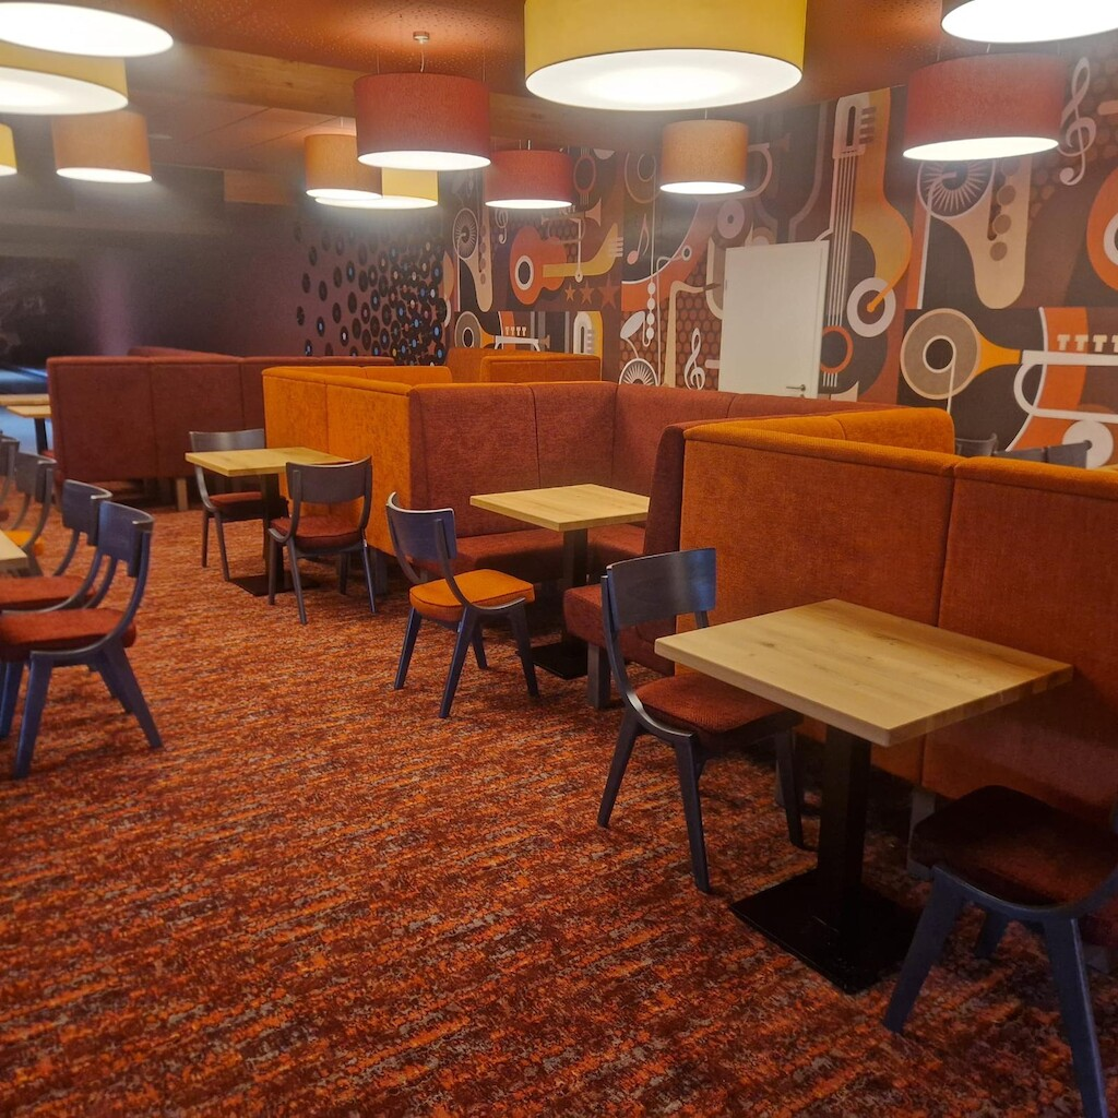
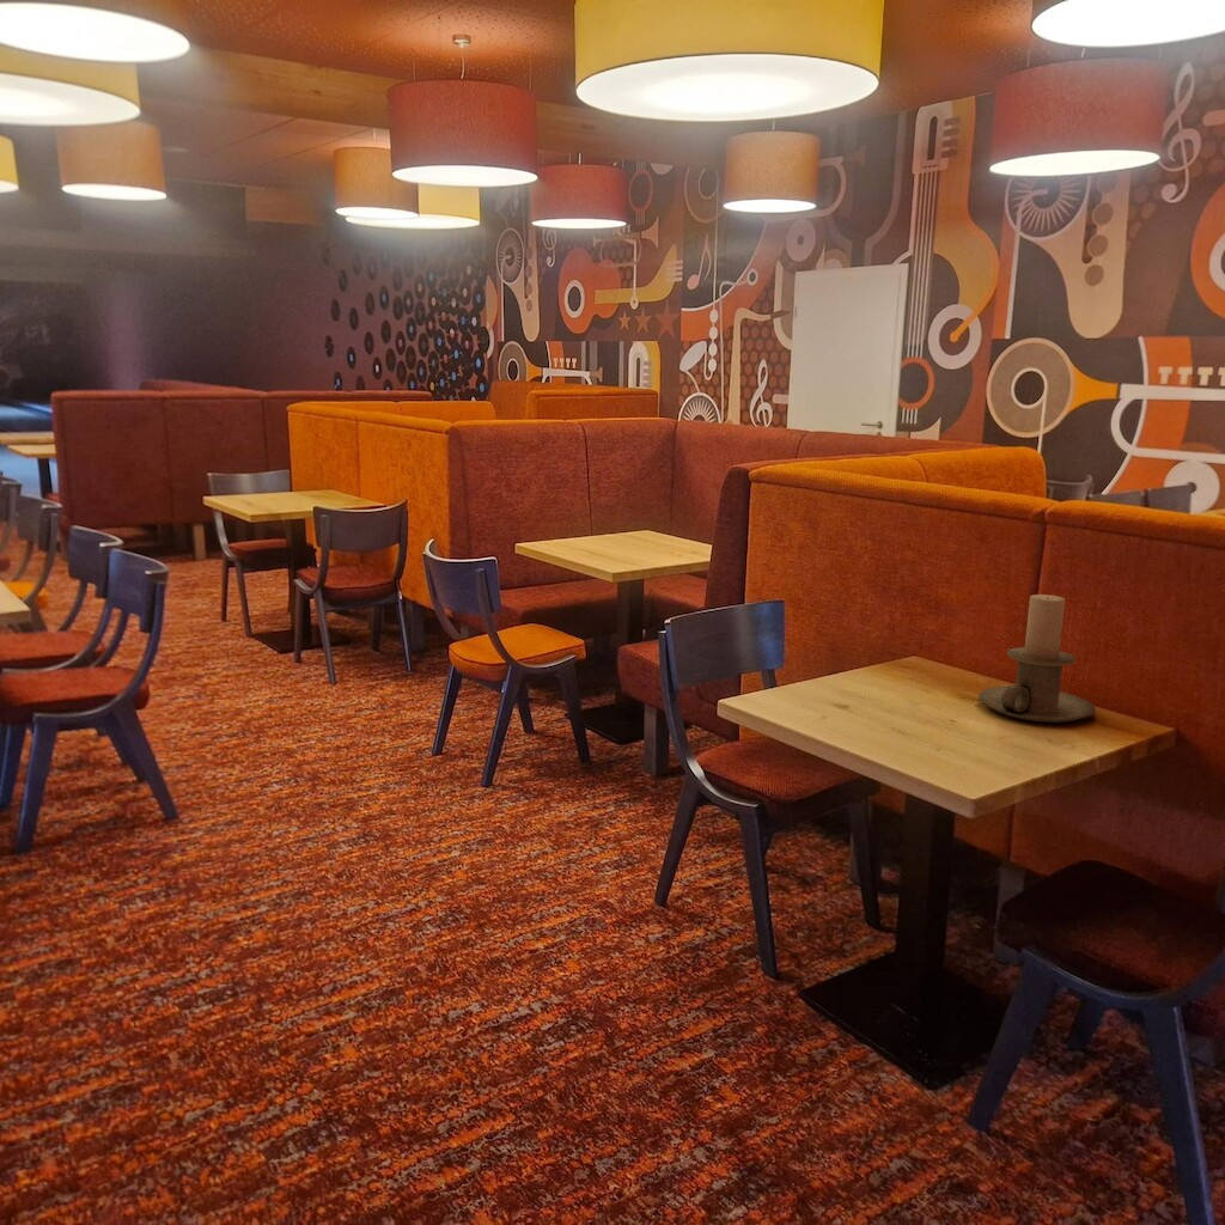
+ candle holder (1041, 653)
